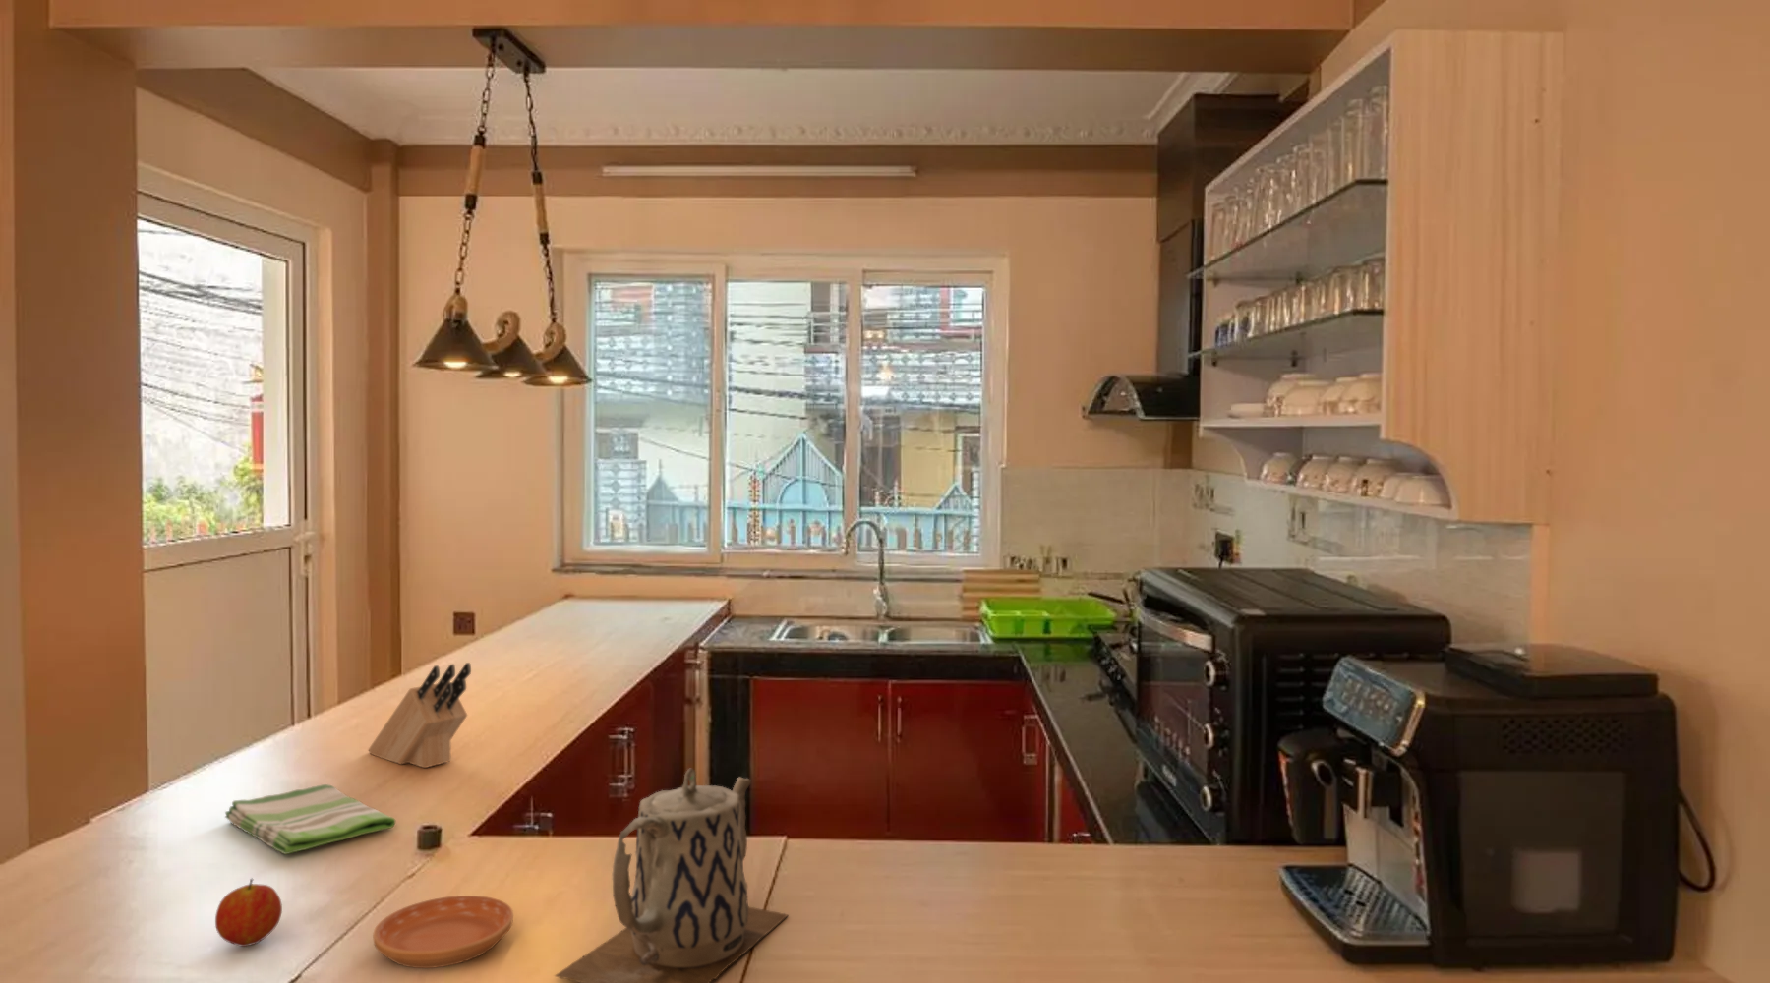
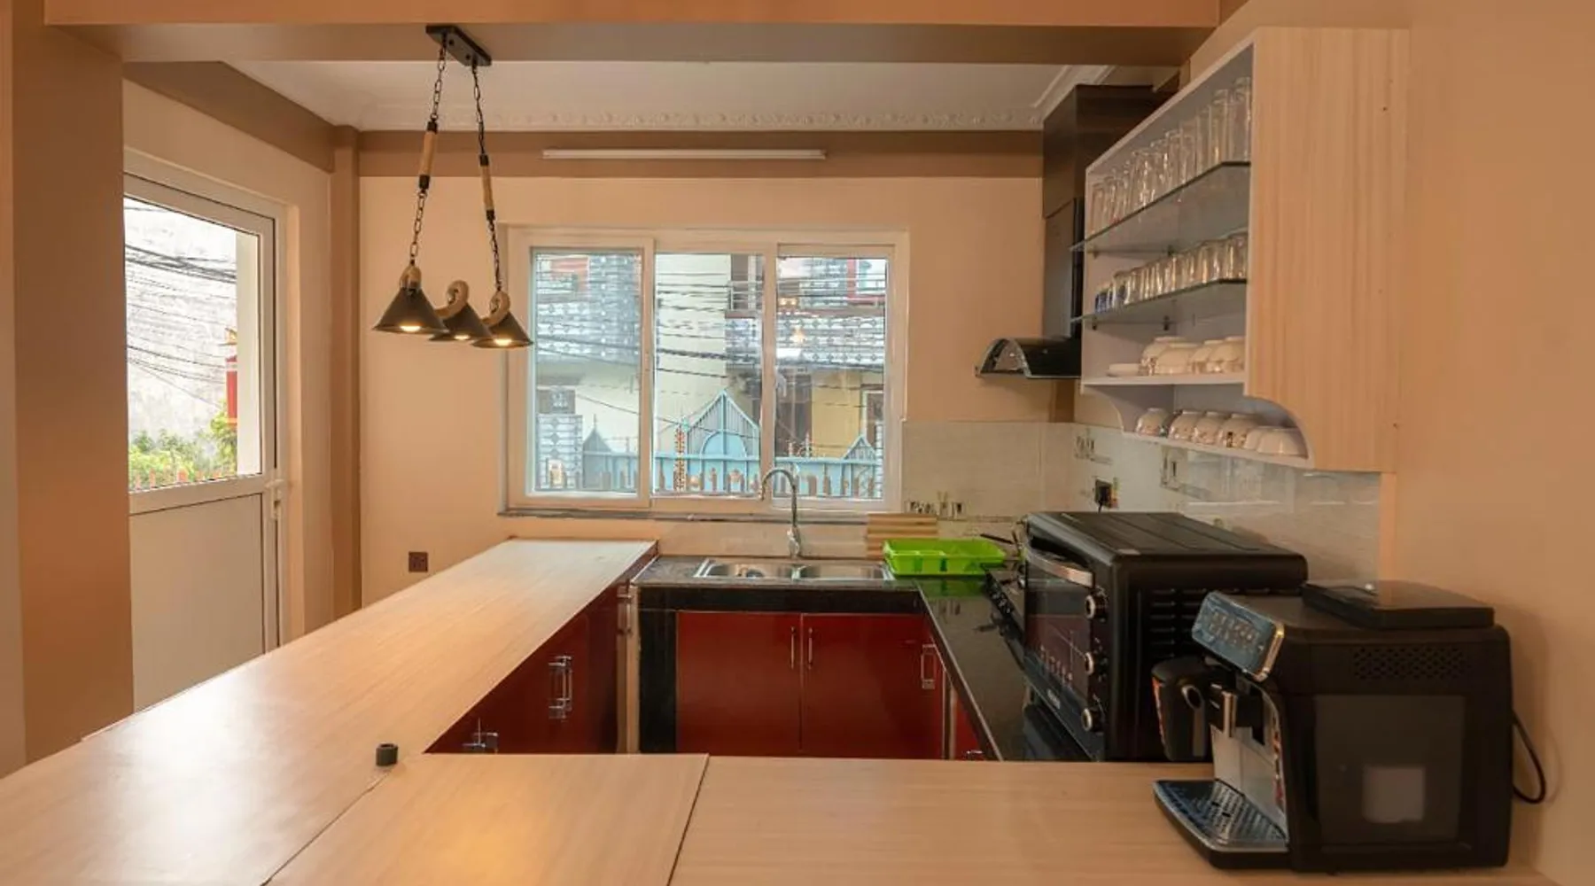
- teapot (679, 856)
- fruit (248, 910)
- dish towel (311, 814)
- knife block (421, 708)
- saucer (444, 933)
